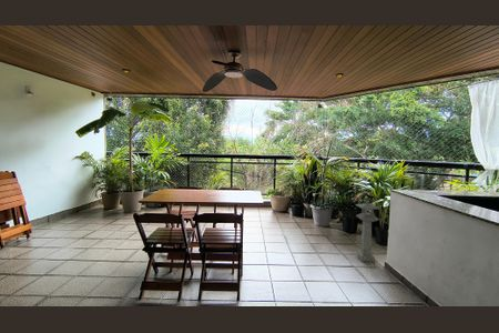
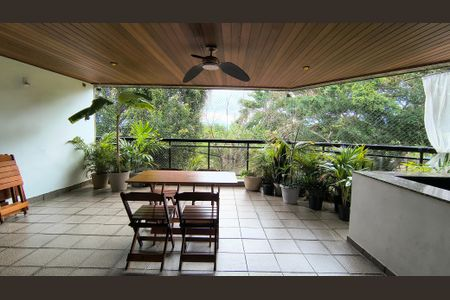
- lantern (366, 230)
